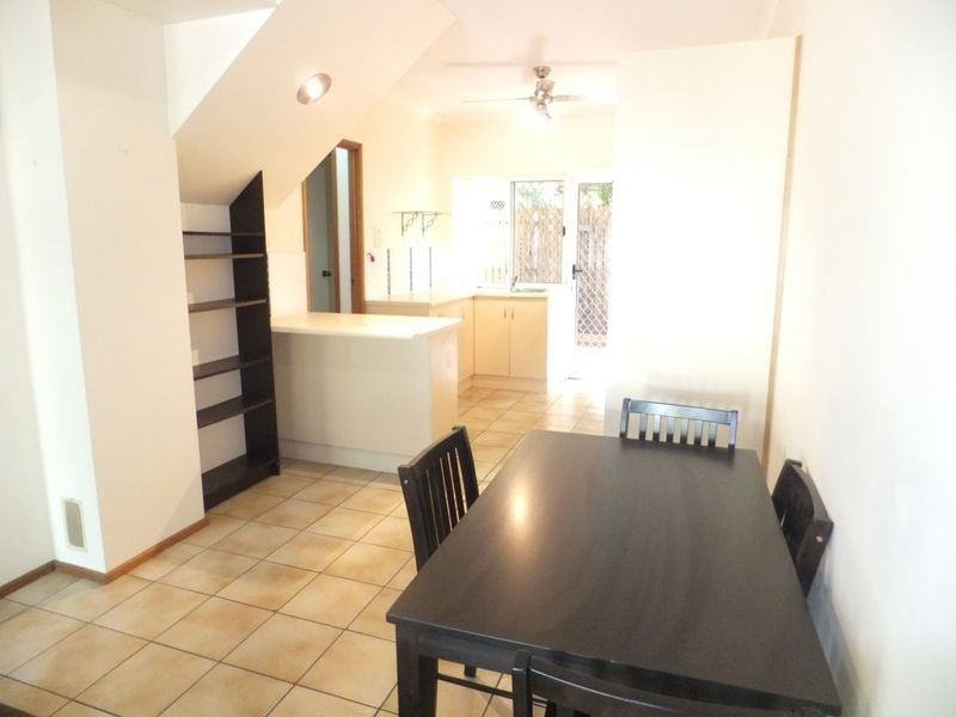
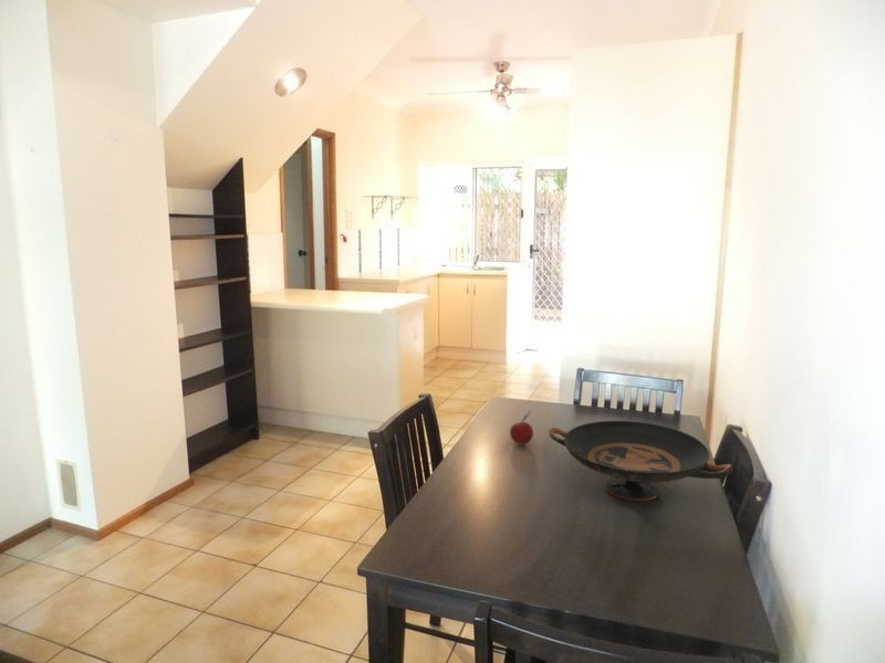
+ decorative bowl (632, 465)
+ fruit (521, 427)
